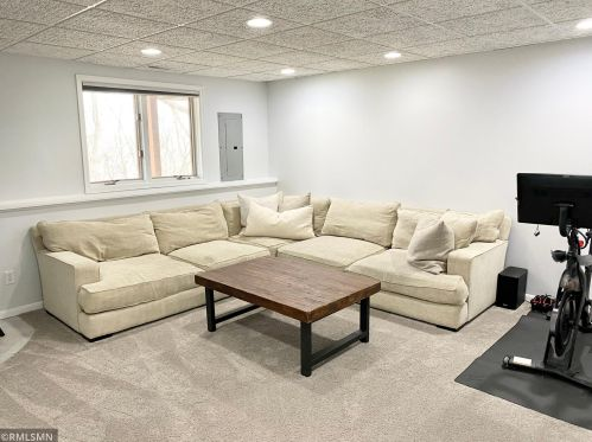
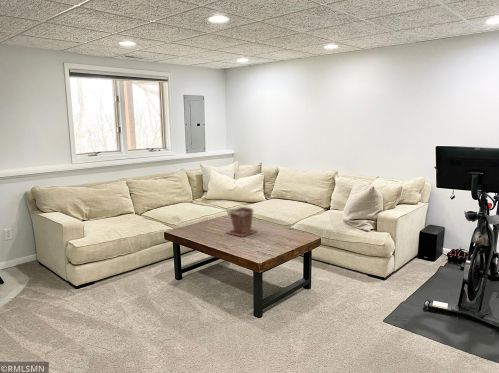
+ plant pot (241, 220)
